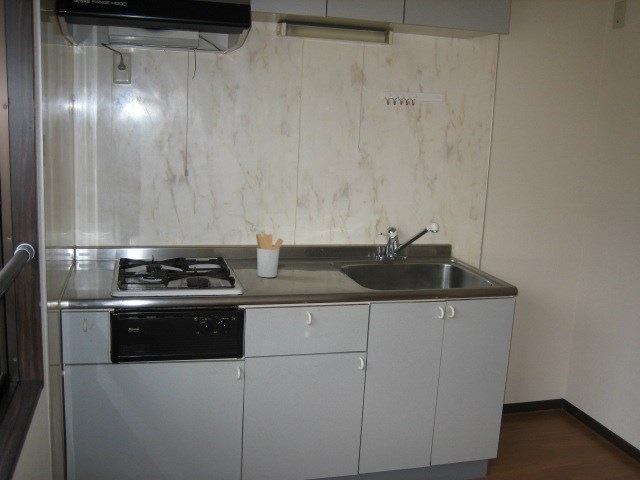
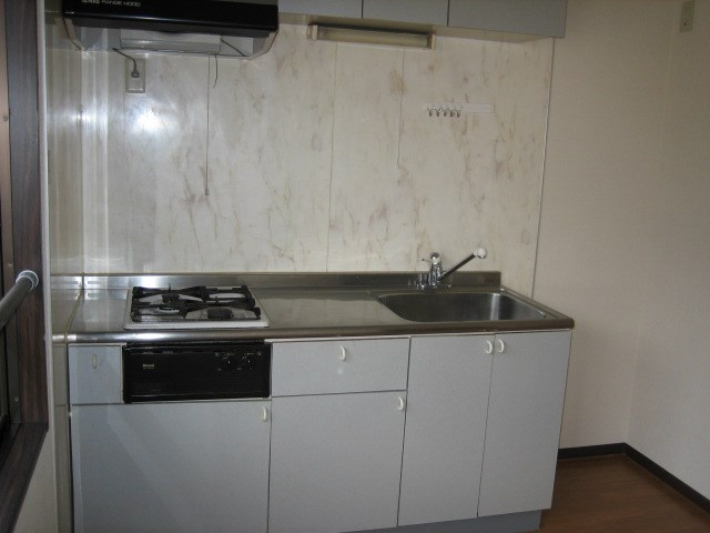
- utensil holder (266, 254)
